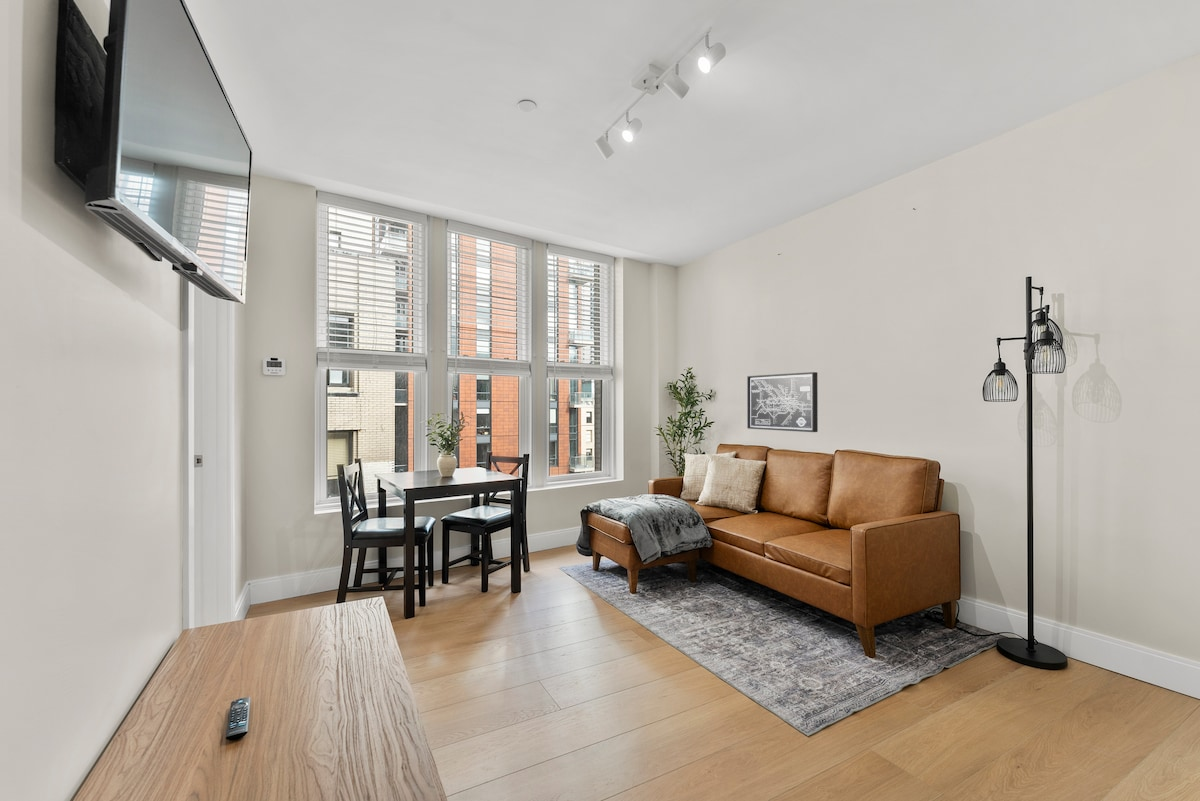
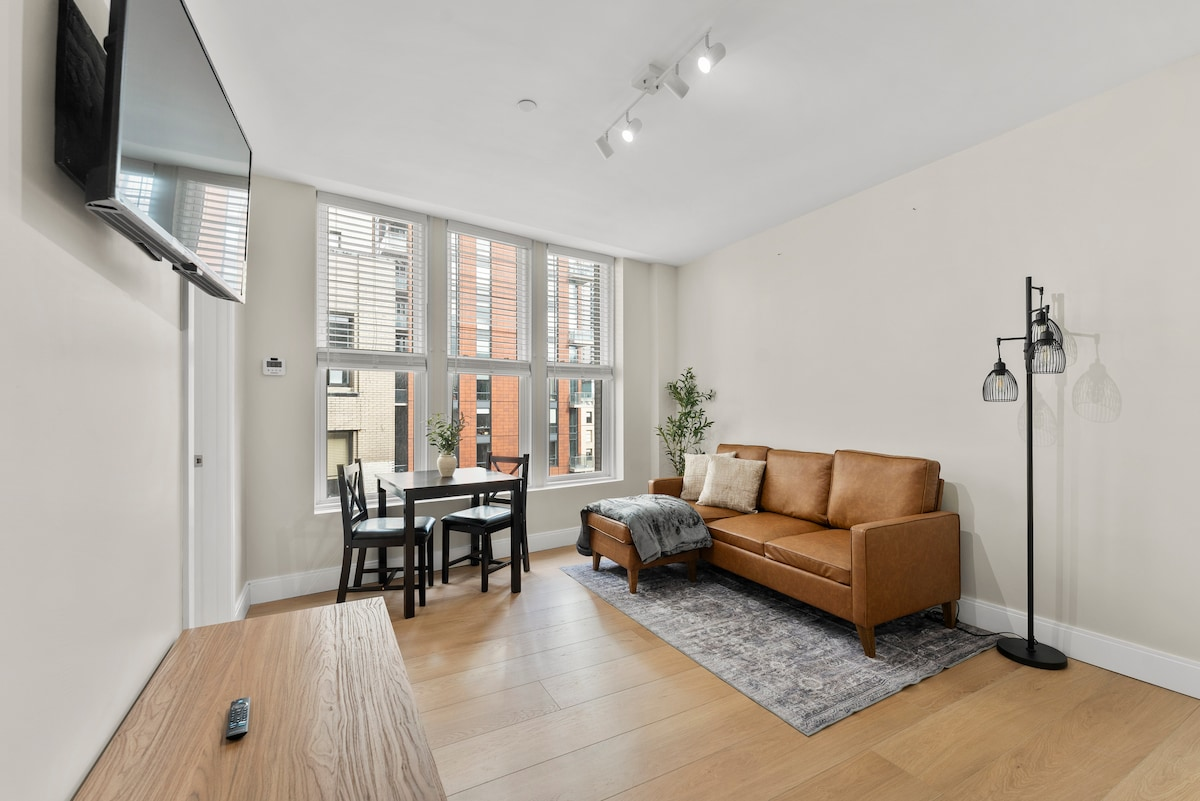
- wall art (780, 402)
